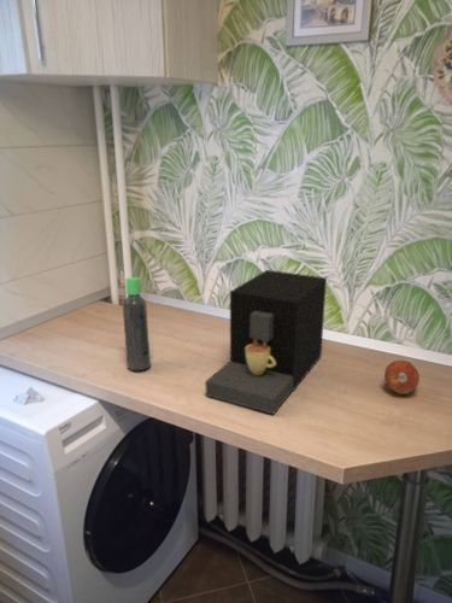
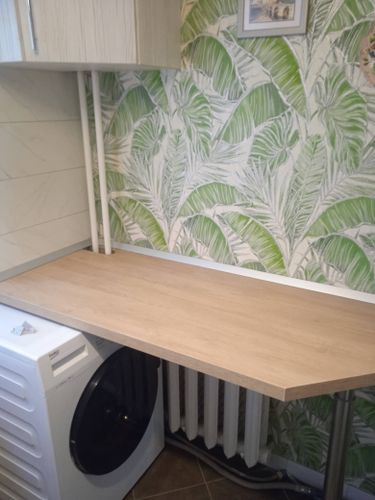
- coffee maker (269, 334)
- fruit (401, 377)
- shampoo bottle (135, 323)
